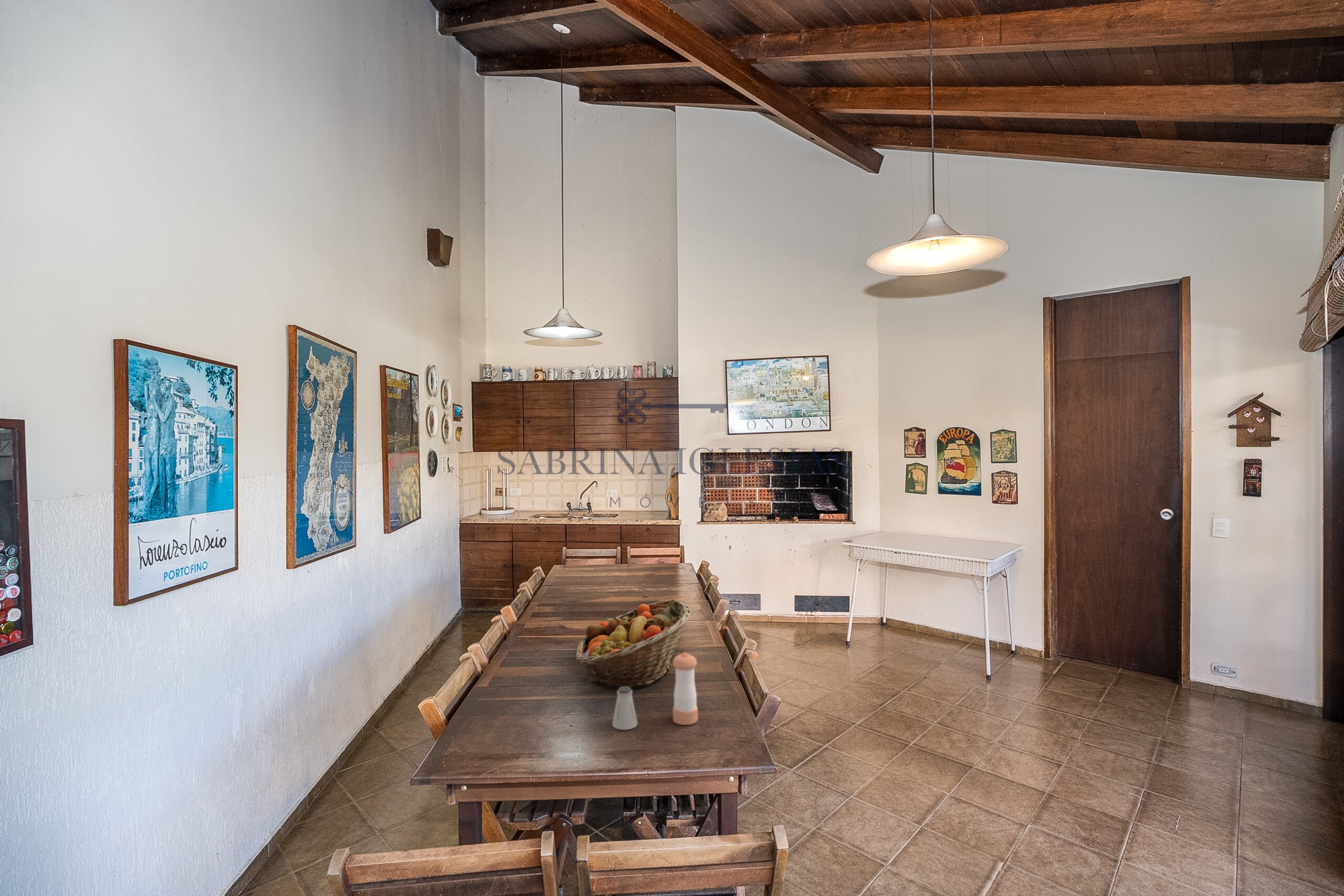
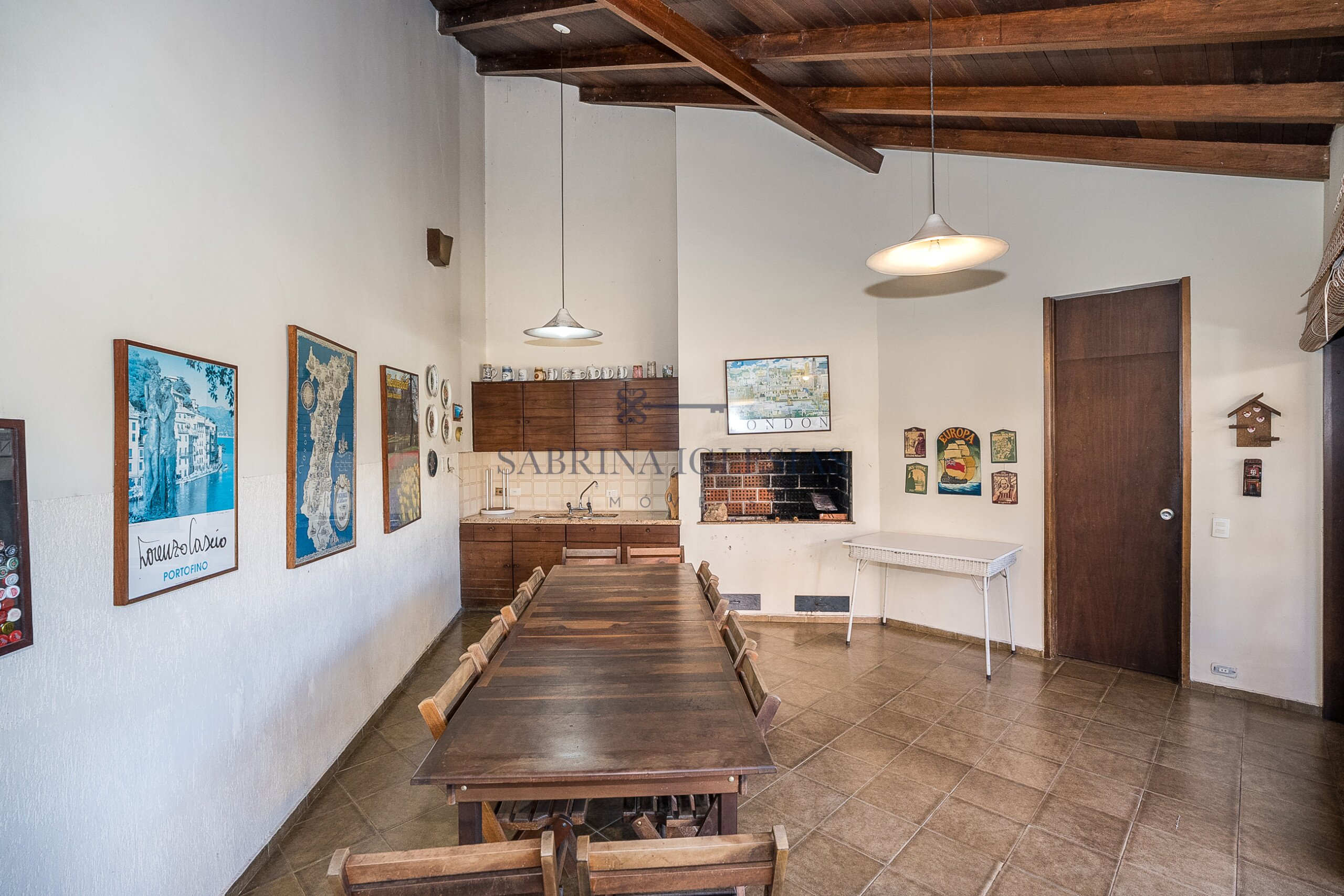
- pepper shaker (685, 686)
- saltshaker (625, 706)
- fruit basket (634, 639)
